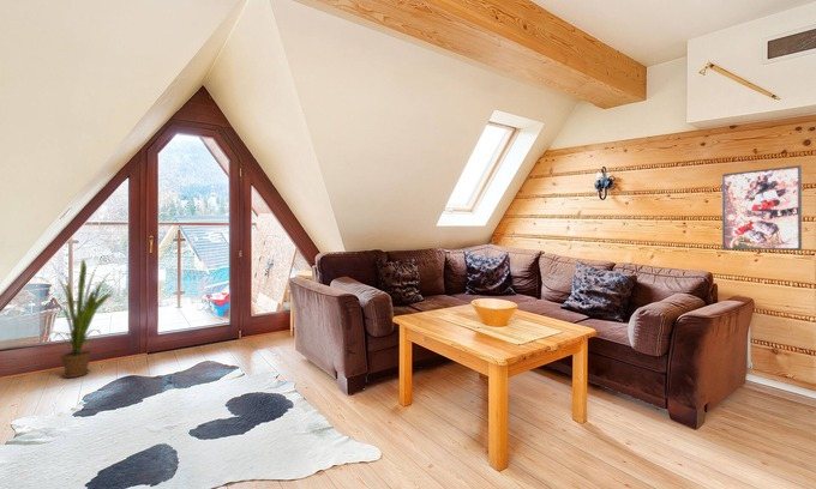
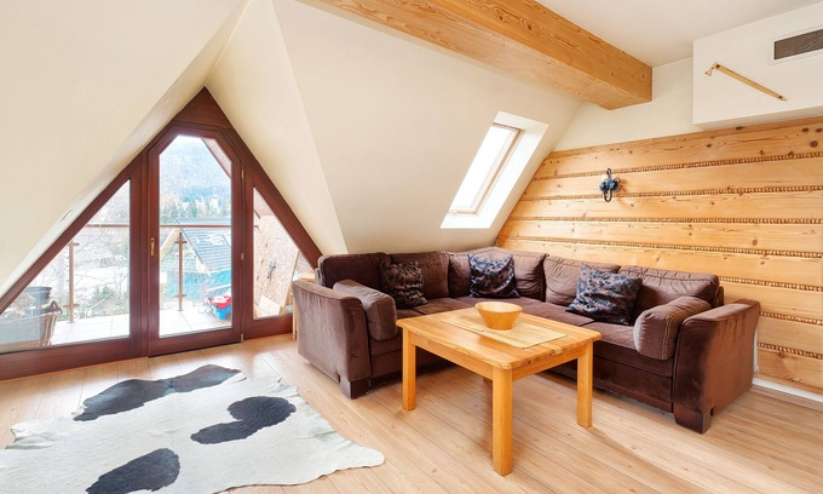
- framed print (760, 210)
- house plant (73, 316)
